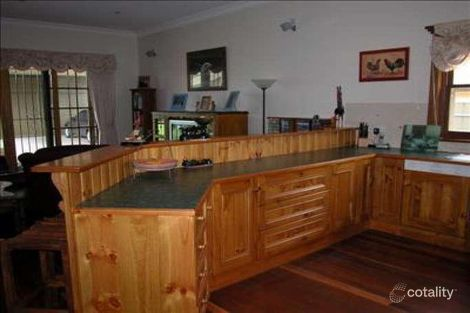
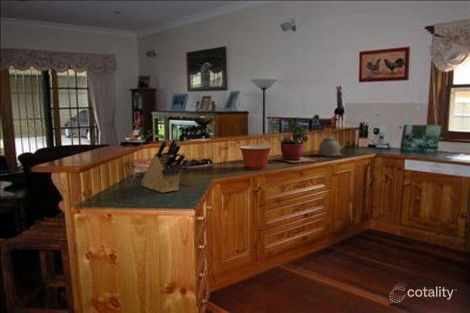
+ succulent plant (294, 139)
+ knife block (162, 163)
+ mixing bowl (255, 157)
+ kettle (330, 142)
